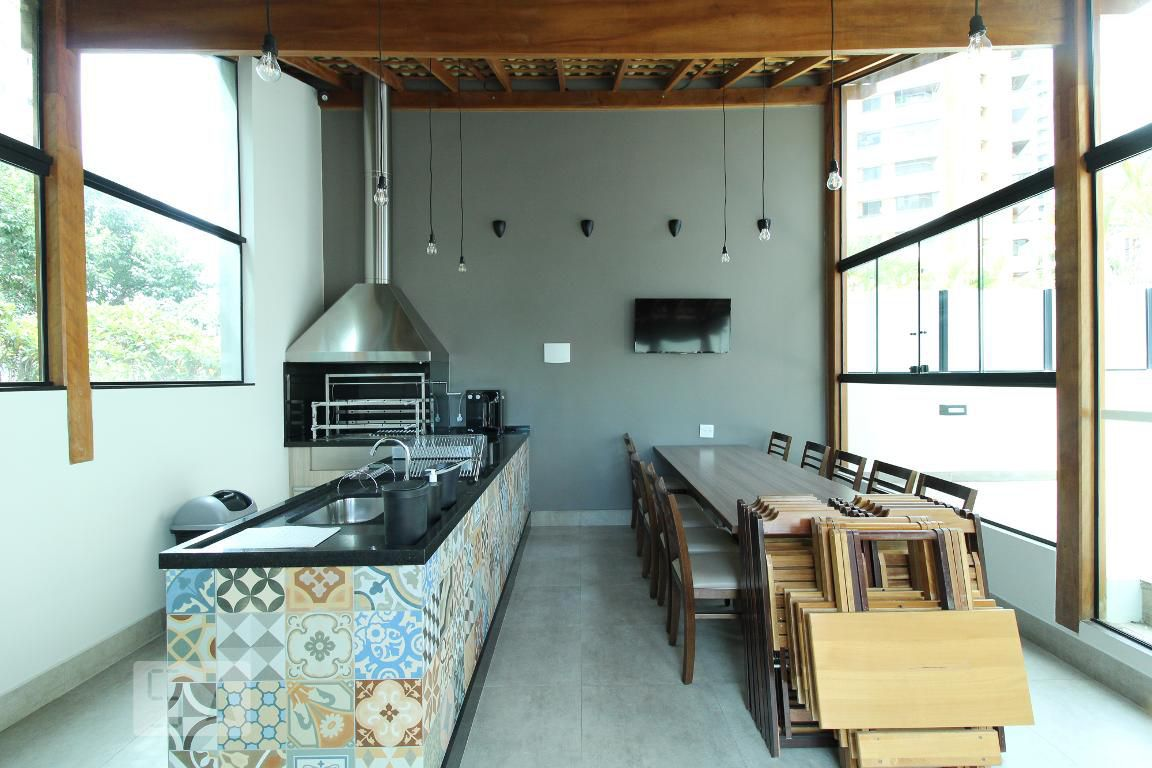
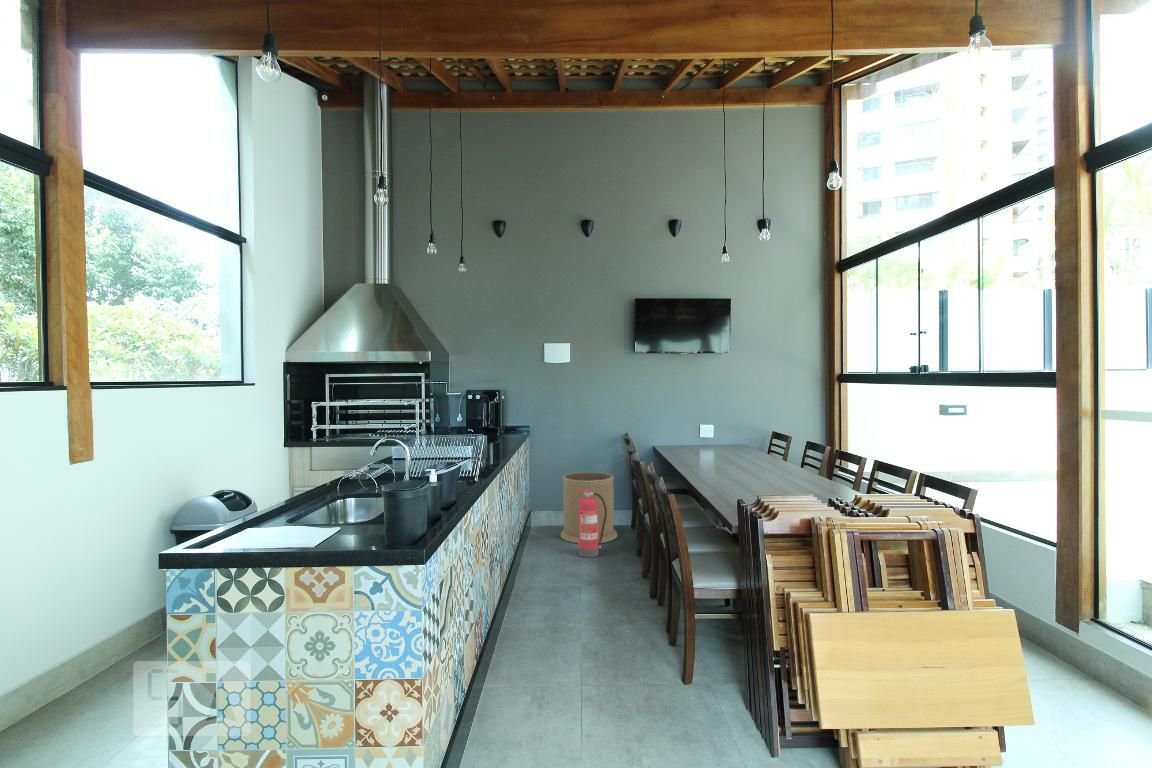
+ fire extinguisher (591, 521)
+ trash can (591, 497)
